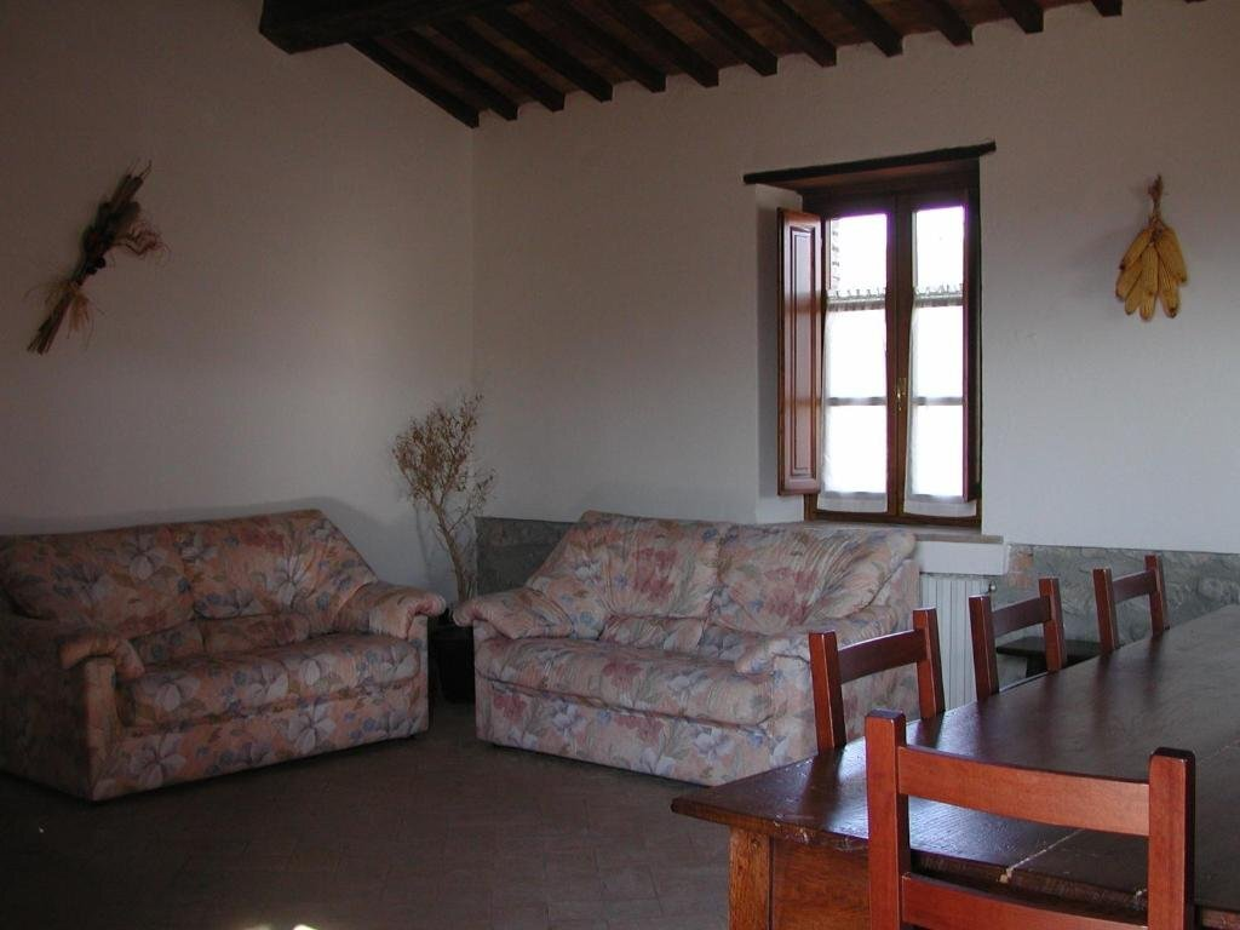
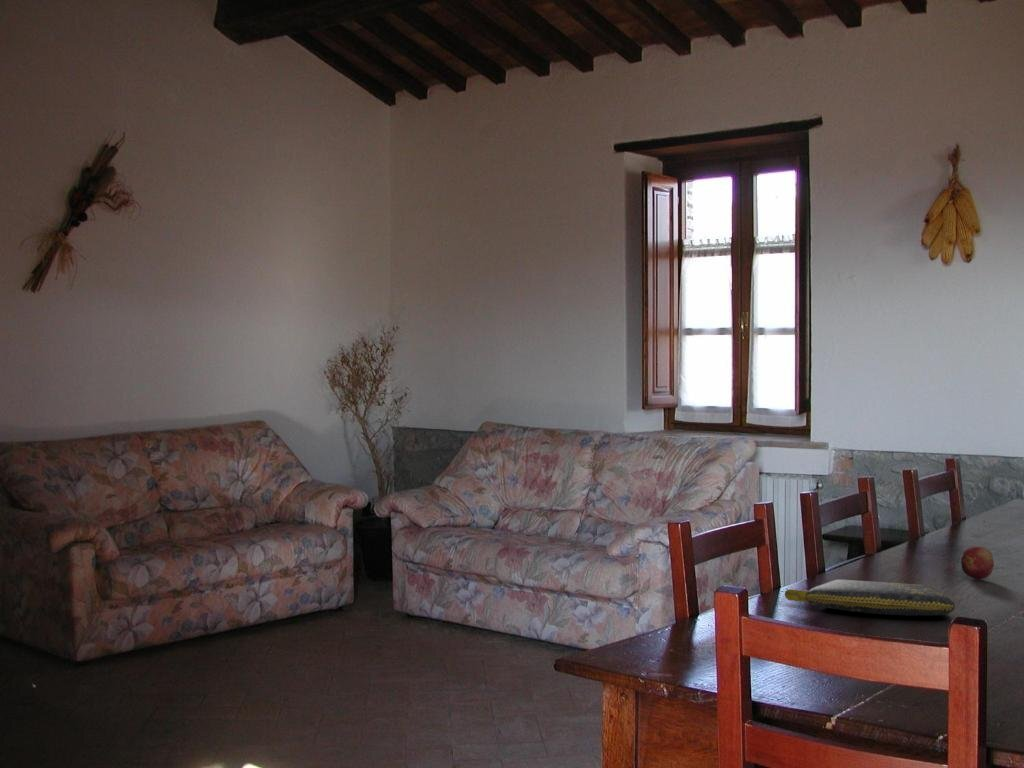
+ pouch (869, 595)
+ fruit (977, 562)
